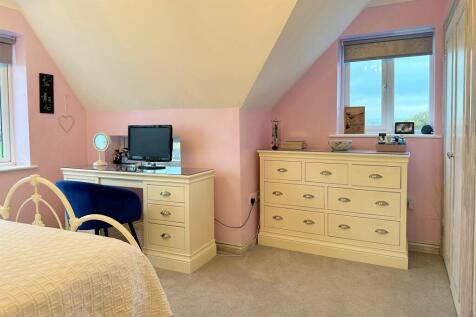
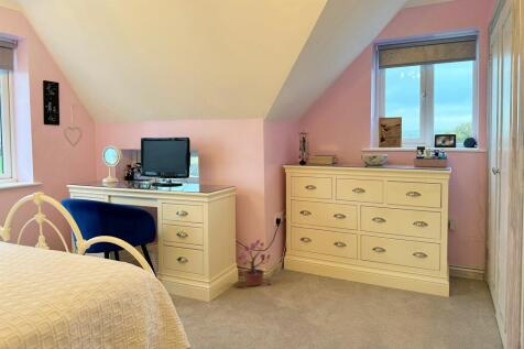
+ potted plant (252, 262)
